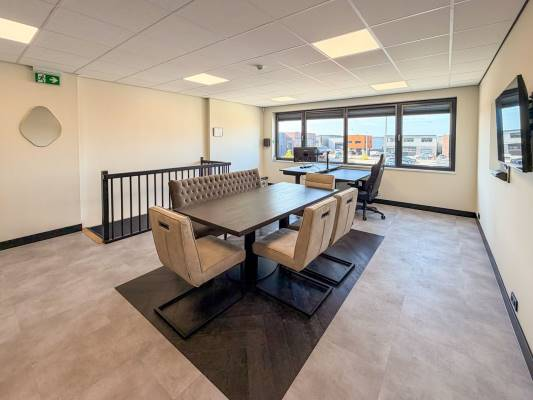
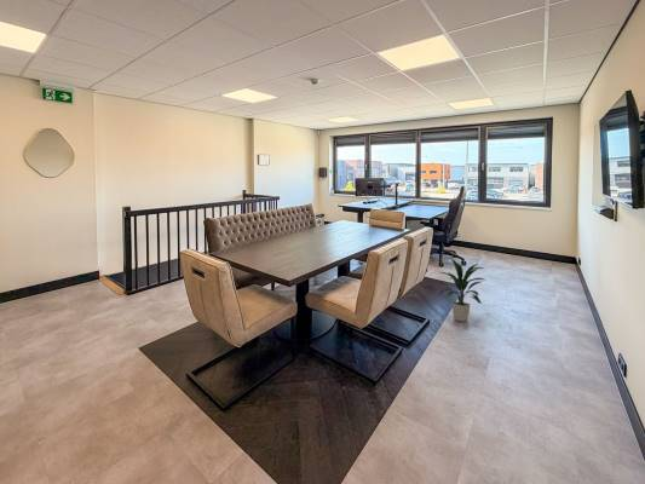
+ indoor plant (463, 289)
